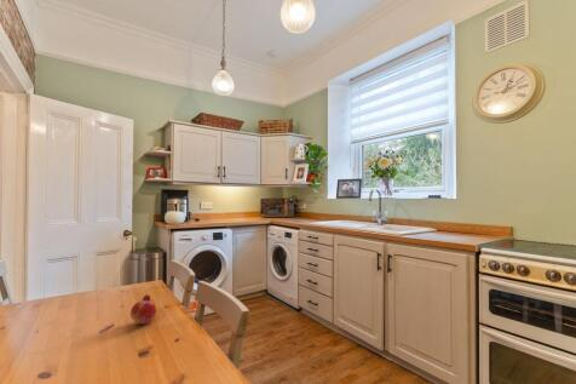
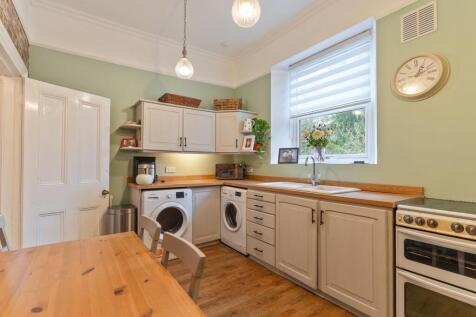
- fruit (143, 309)
